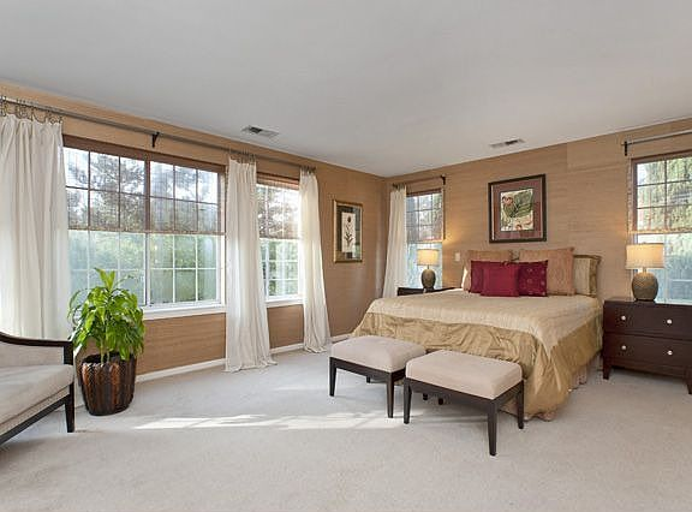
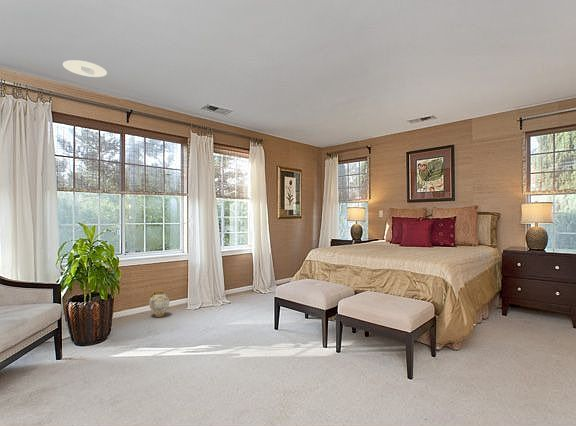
+ ceramic jug (159, 303)
+ recessed light (85, 67)
